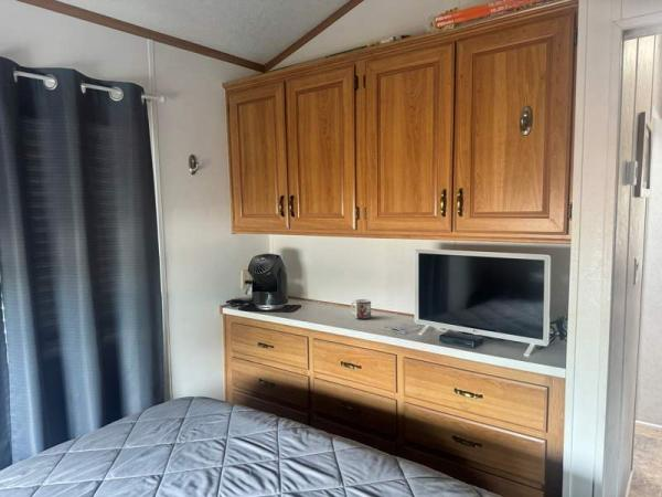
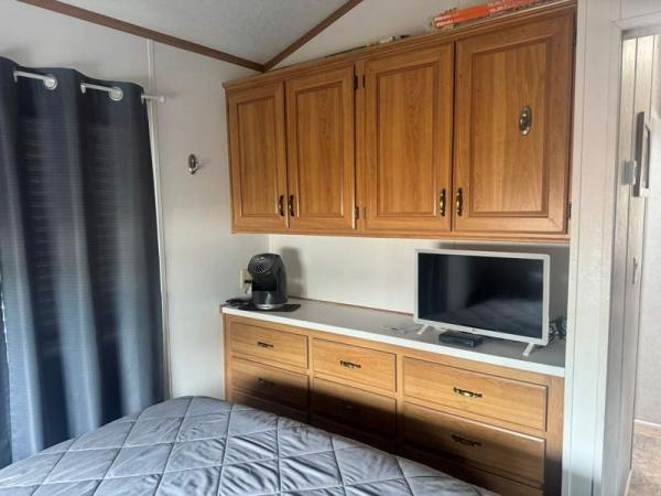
- mug (360, 308)
